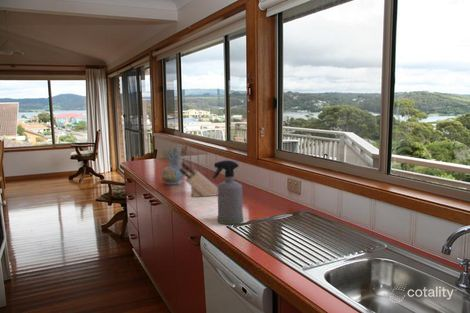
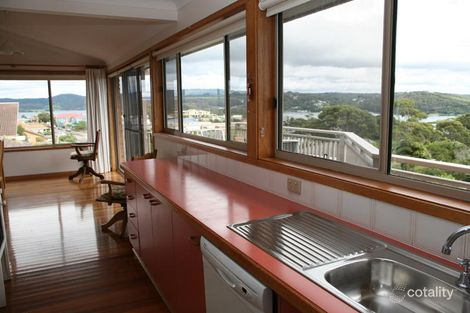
- knife block (201, 178)
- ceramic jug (171, 165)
- spray bottle (227, 190)
